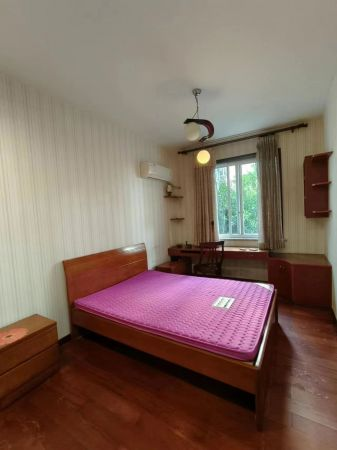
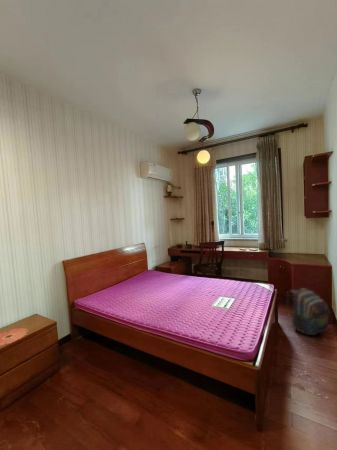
+ backpack (306, 311)
